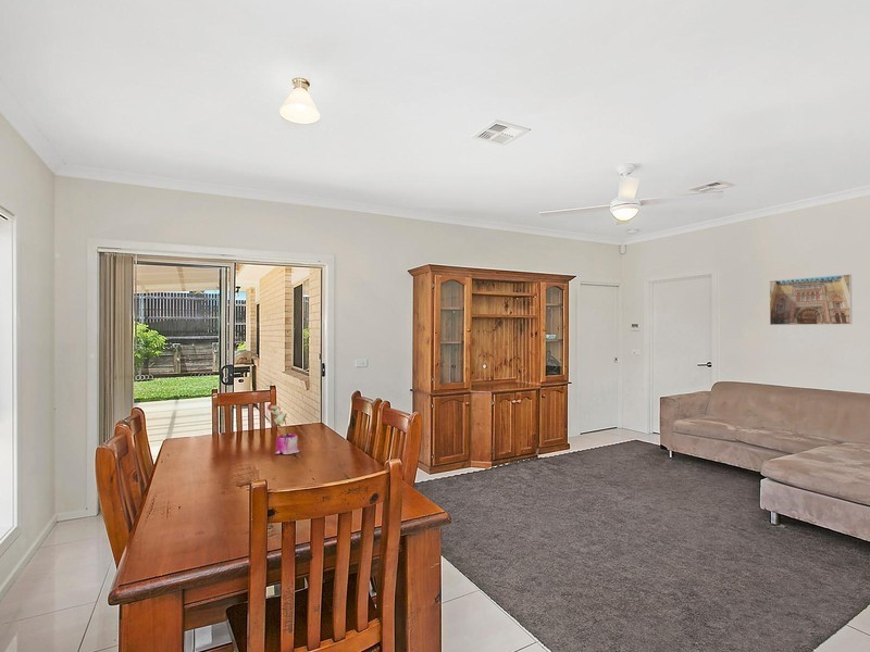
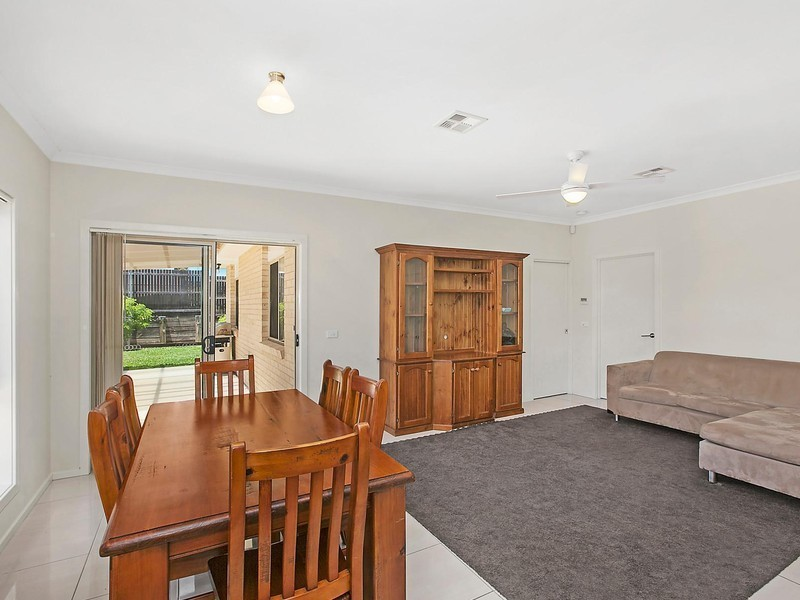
- potted plant (281, 426)
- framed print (808, 301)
